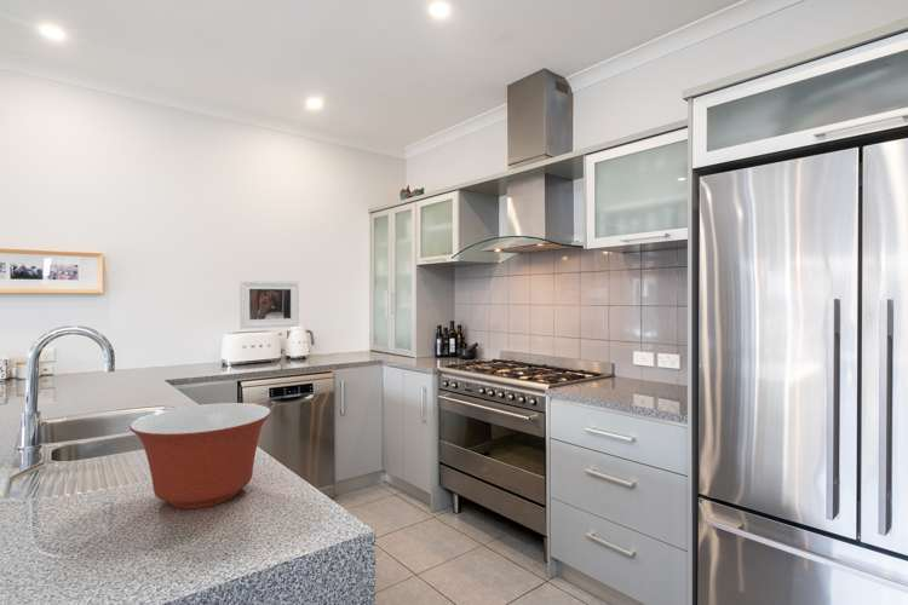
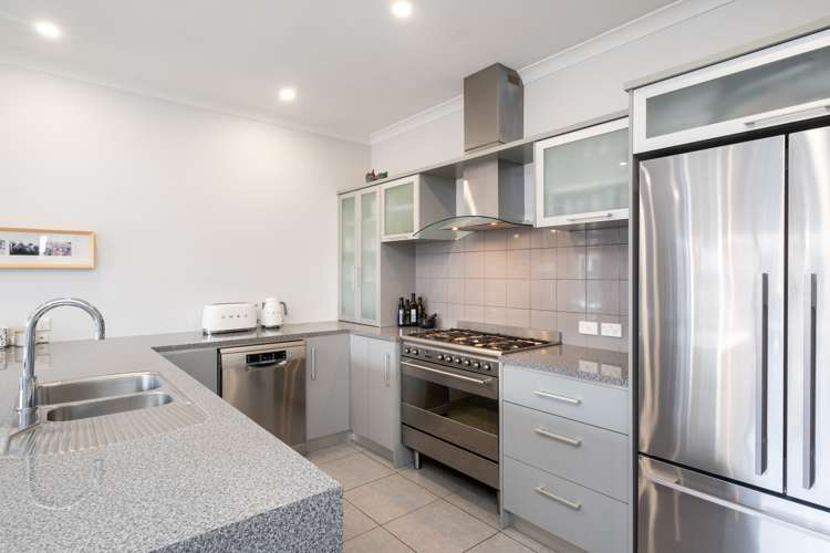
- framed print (270, 304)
- mixing bowl (205, 455)
